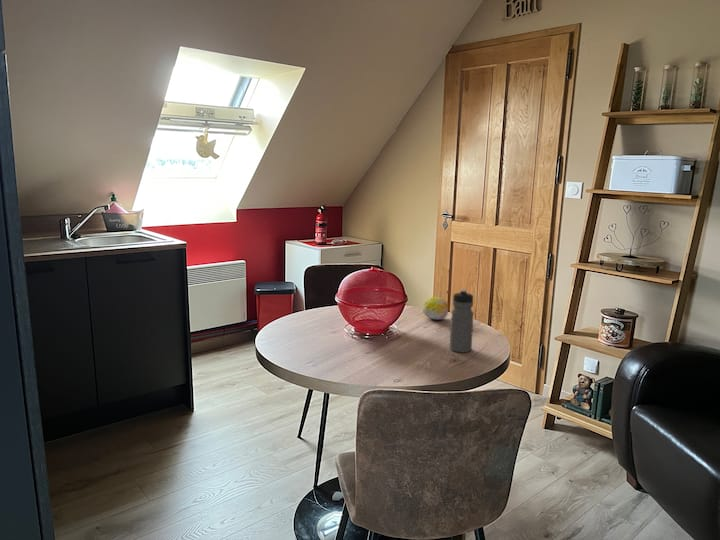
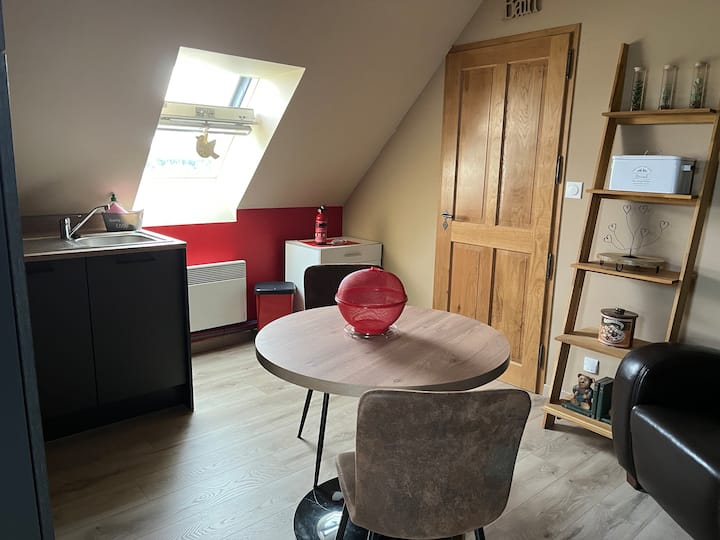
- water bottle (462, 319)
- fruit (434, 307)
